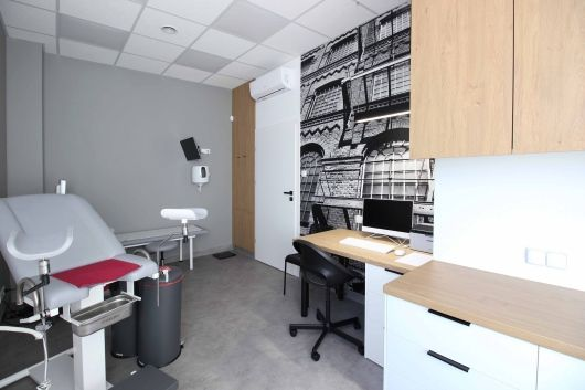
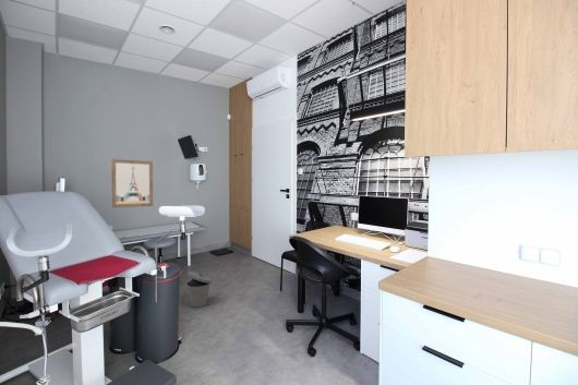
+ wall art (133, 183)
+ trash can (200, 287)
